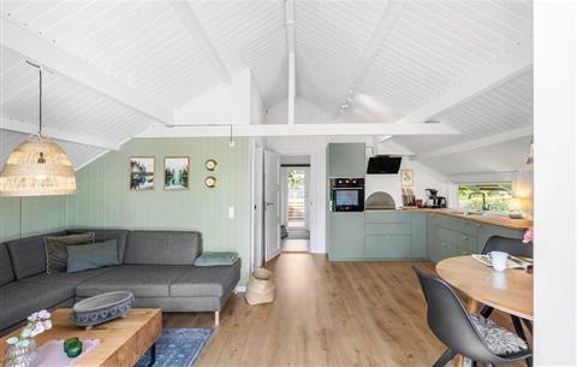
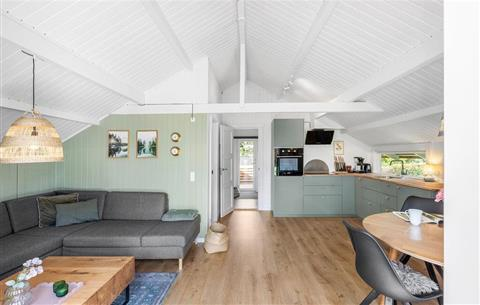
- decorative bowl (103, 309)
